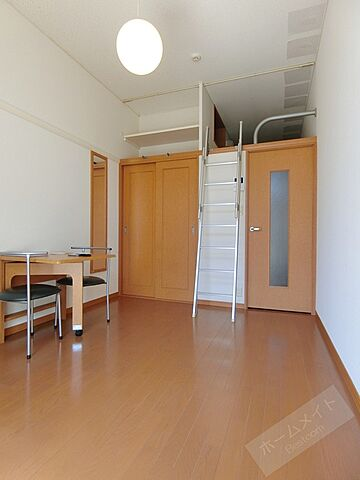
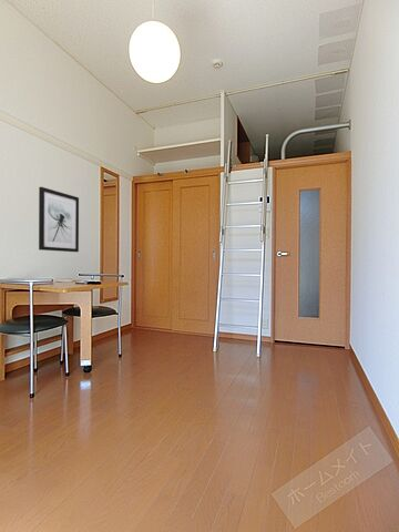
+ wall art (60, 222)
